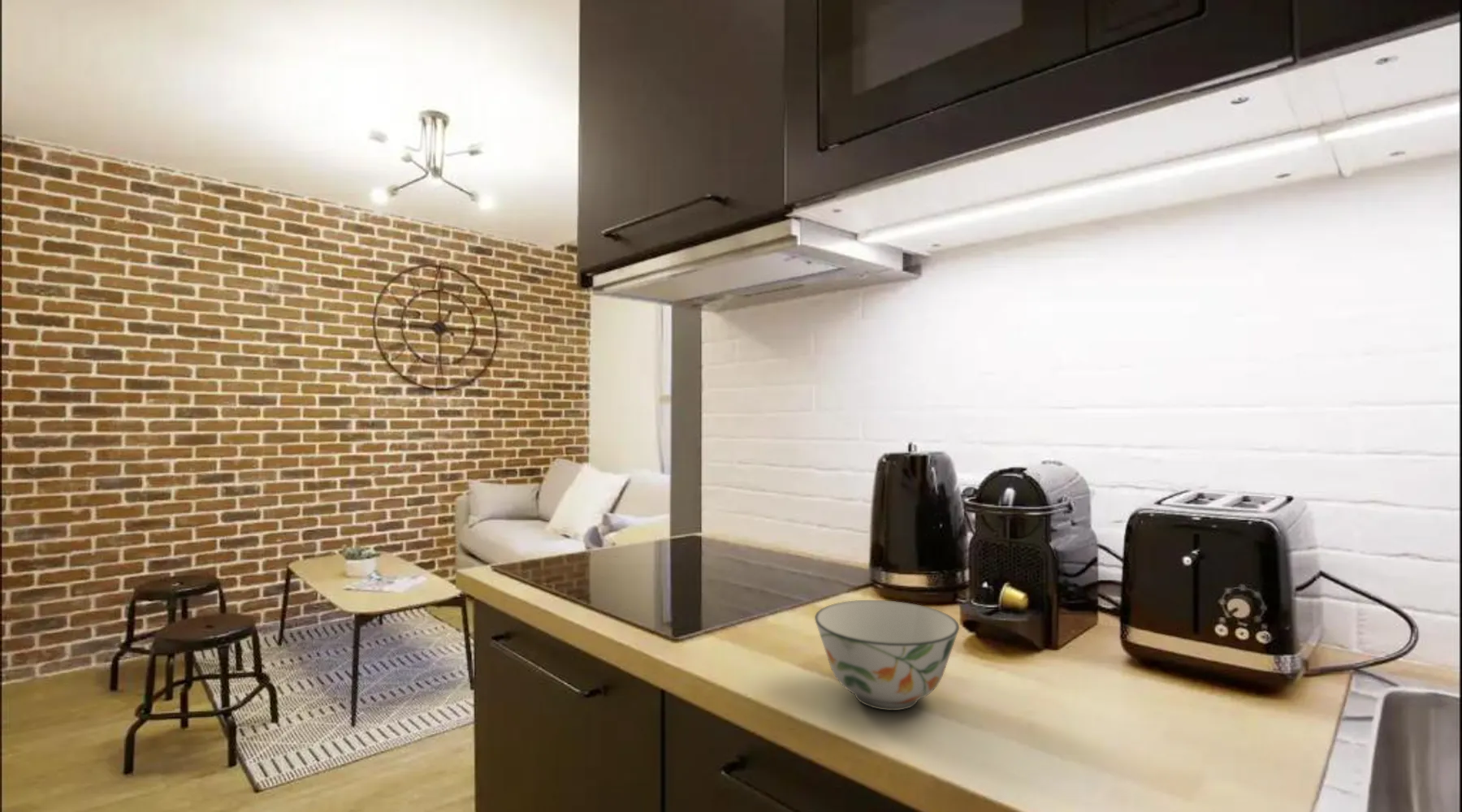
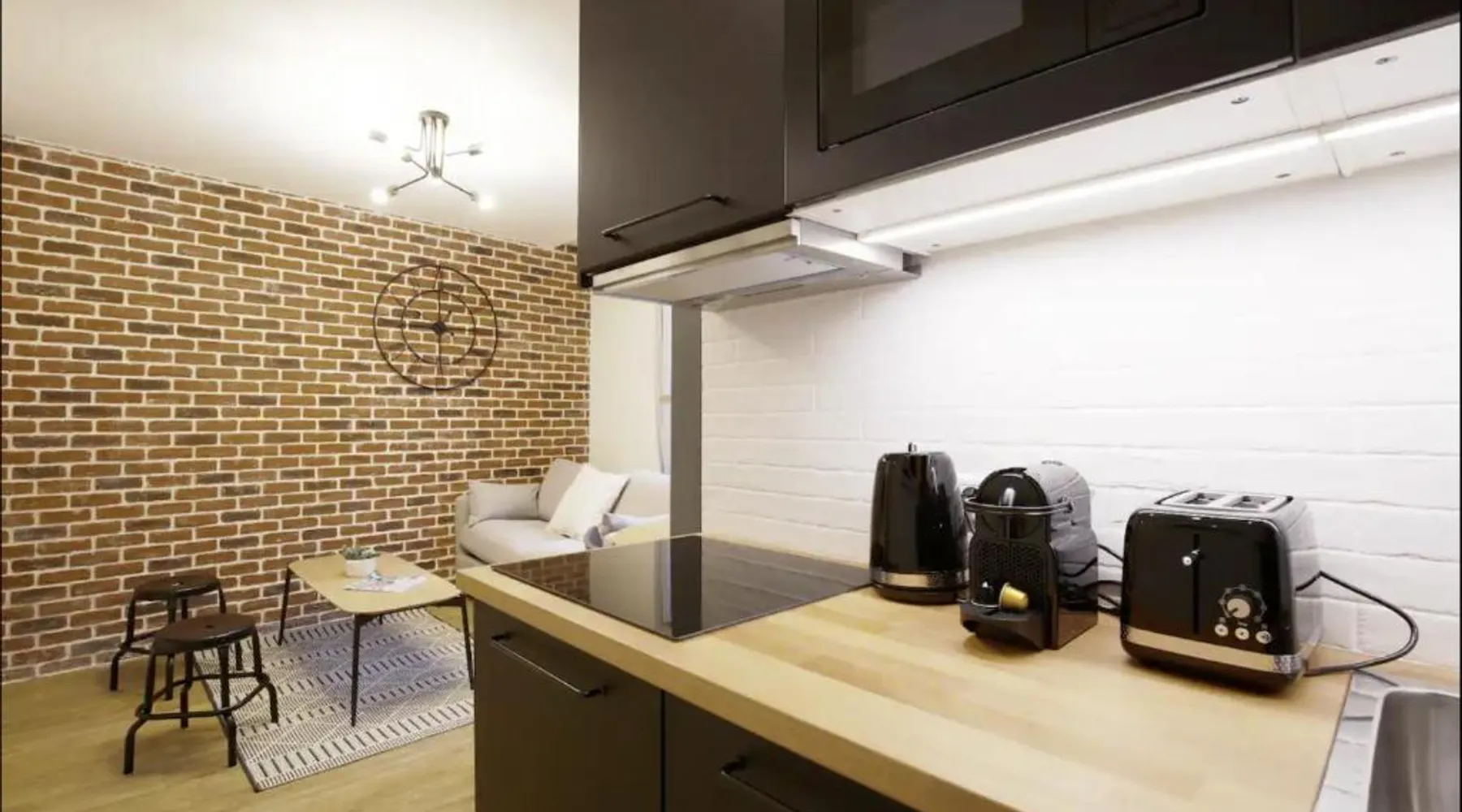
- soup bowl (885, 658)
